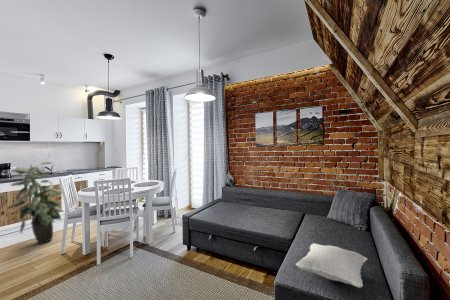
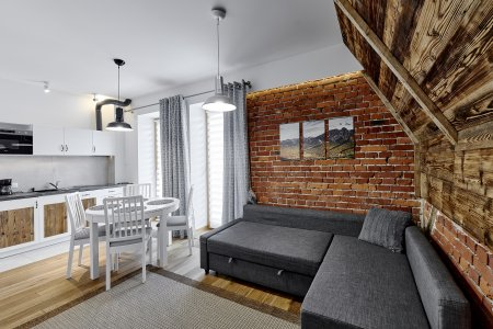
- indoor plant (40, 203)
- cushion (332, 261)
